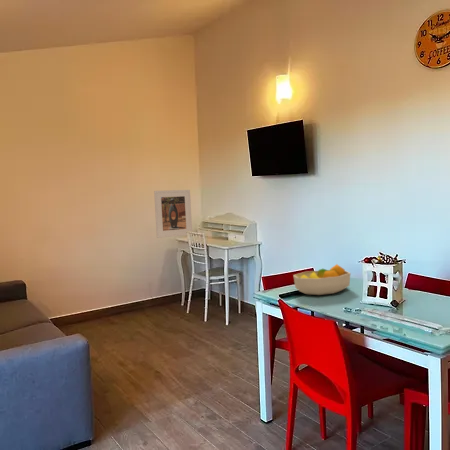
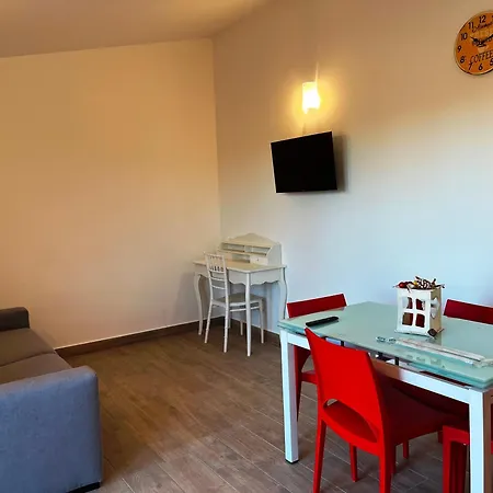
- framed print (173, 213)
- fruit bowl (321, 278)
